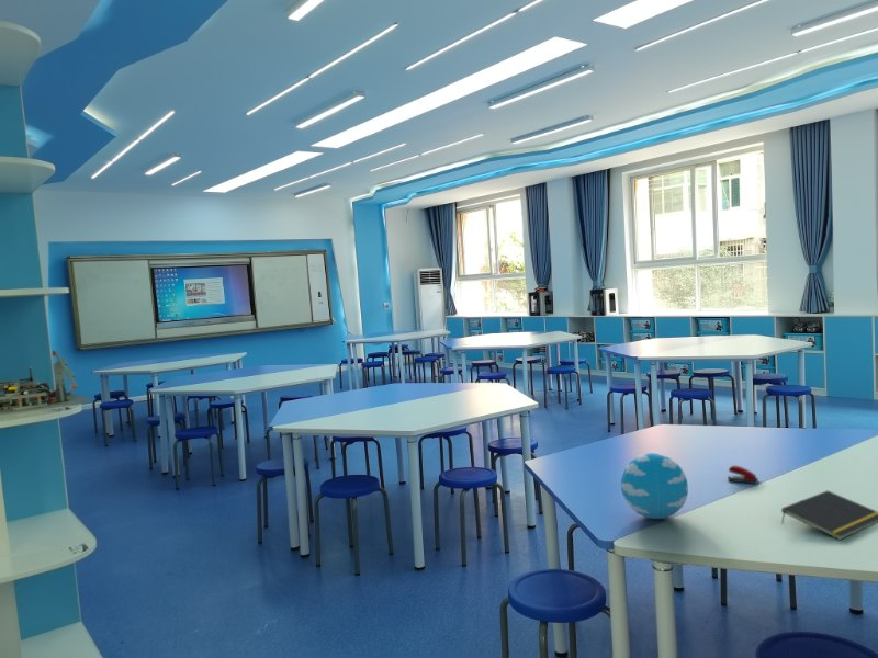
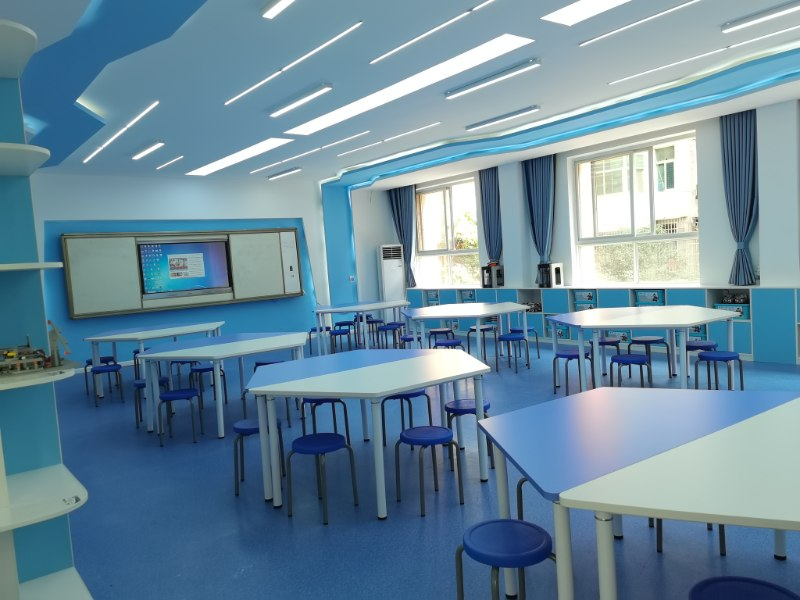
- stapler (742, 474)
- decorative ball (653, 485)
- notepad (833, 513)
